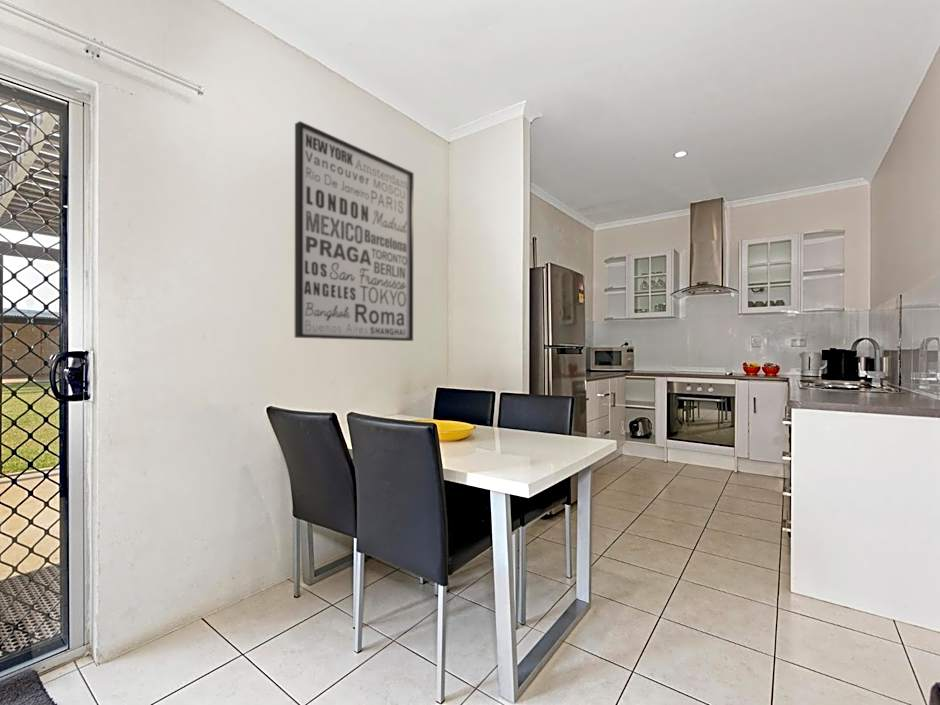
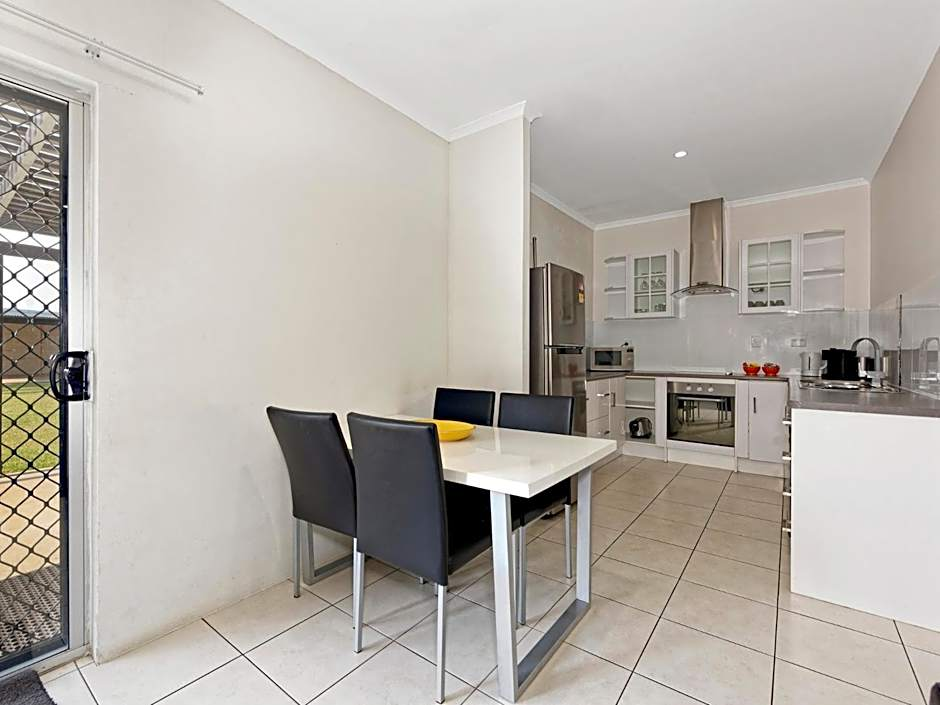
- wall art (361, 245)
